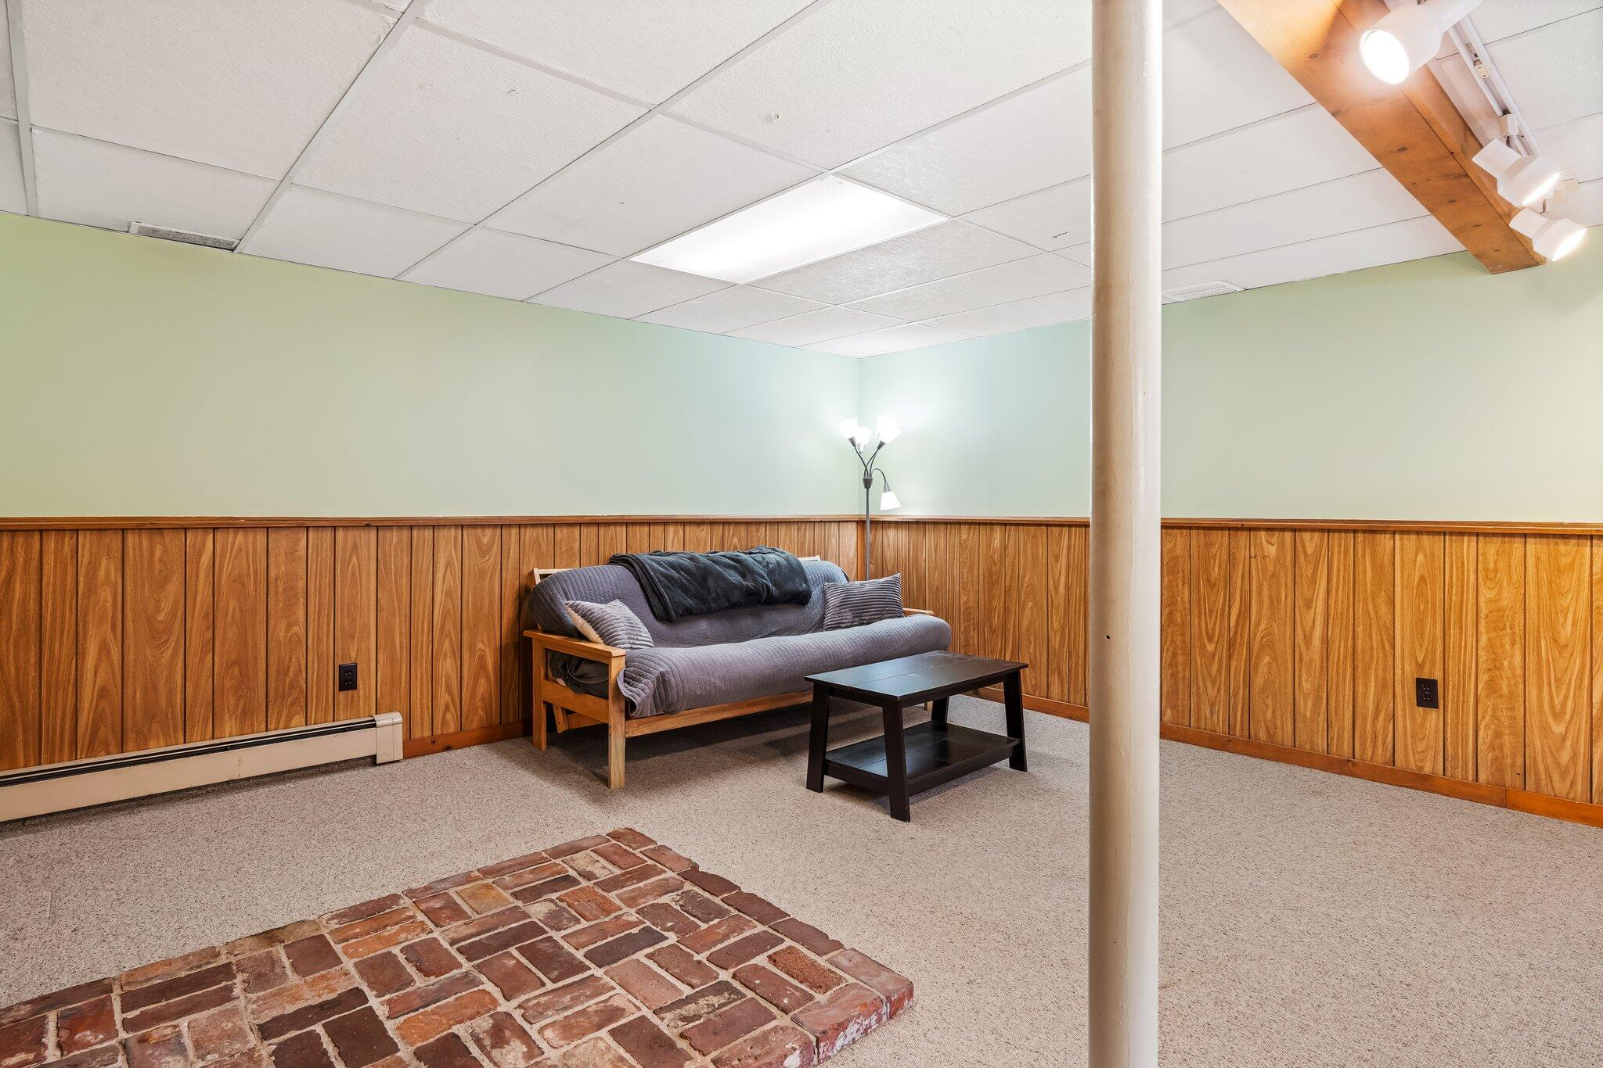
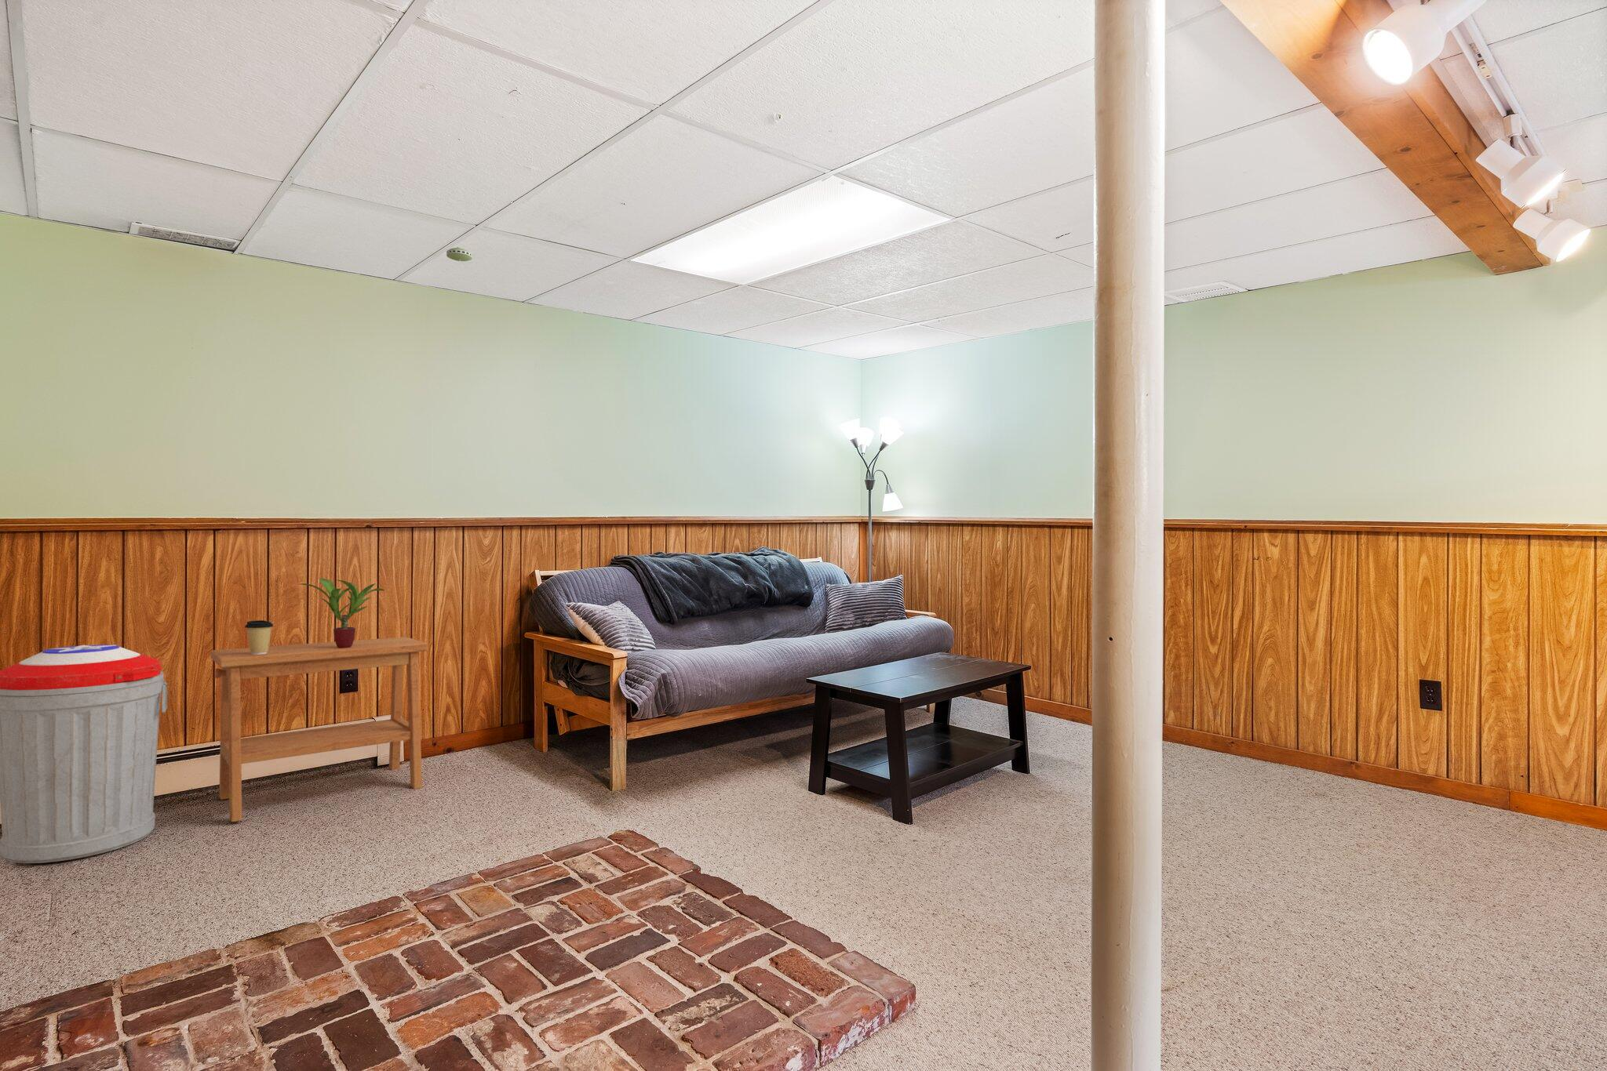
+ coffee cup (259, 637)
+ side table (323, 728)
+ smoke detector (459, 255)
+ potted plant (341, 611)
+ trash can (81, 743)
